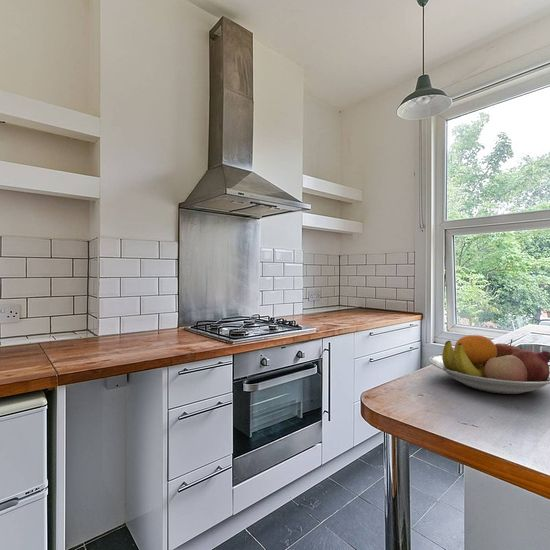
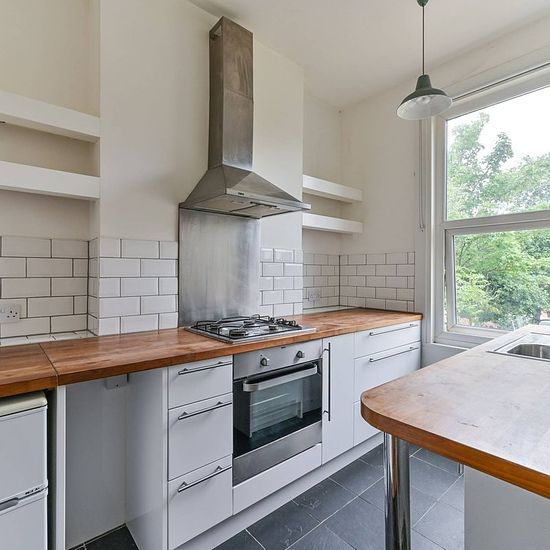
- fruit bowl (492, 360)
